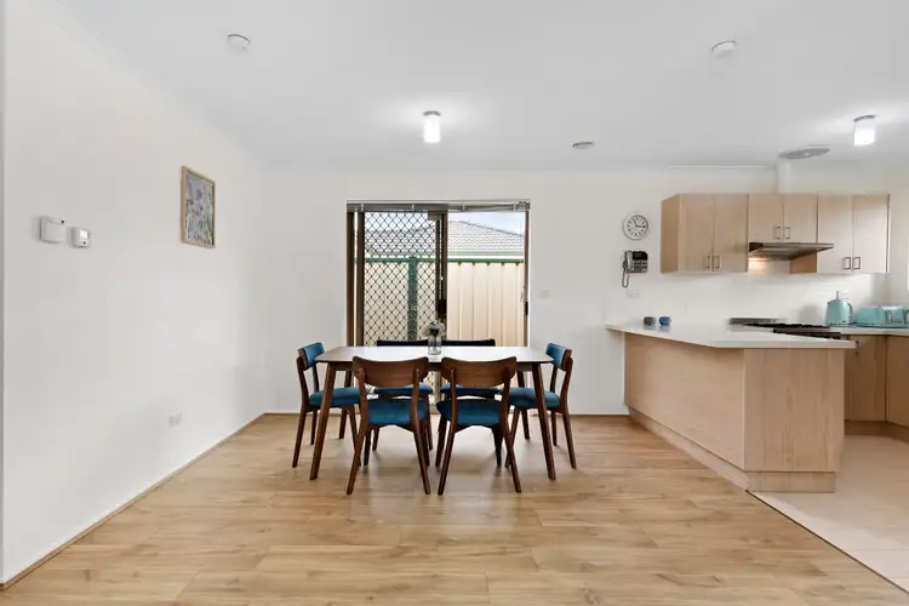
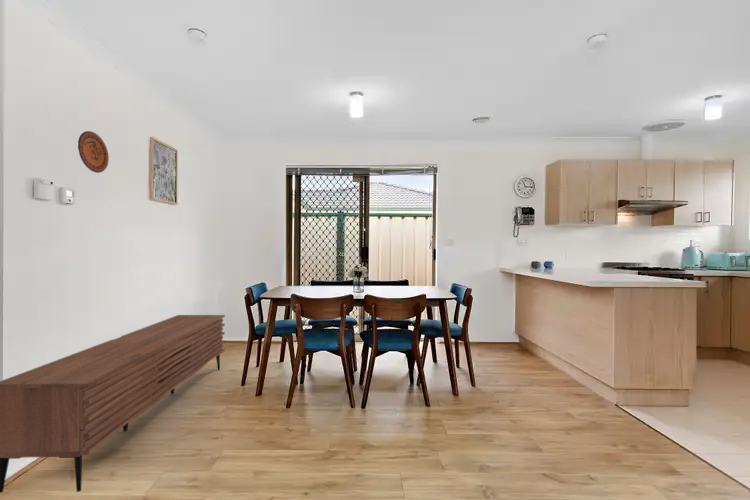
+ sideboard (148, 374)
+ decorative plate (93, 152)
